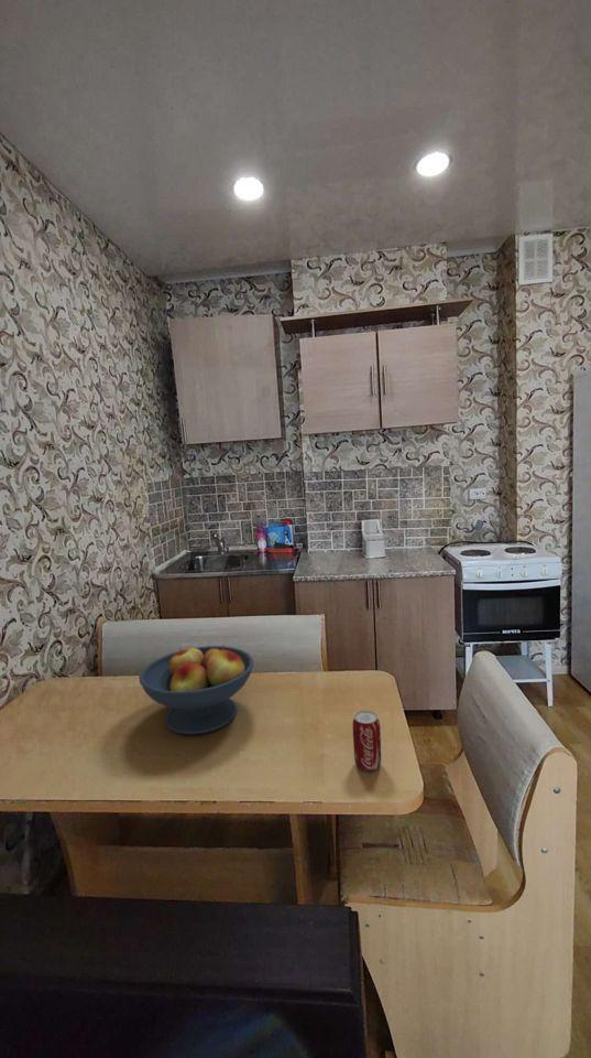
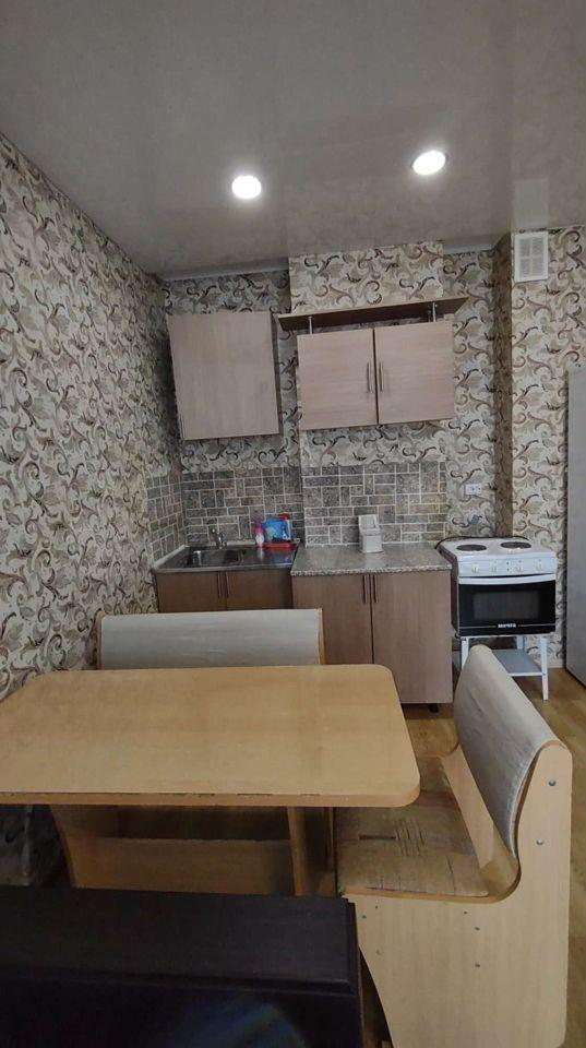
- fruit bowl (198, 682)
- beverage can (366, 741)
